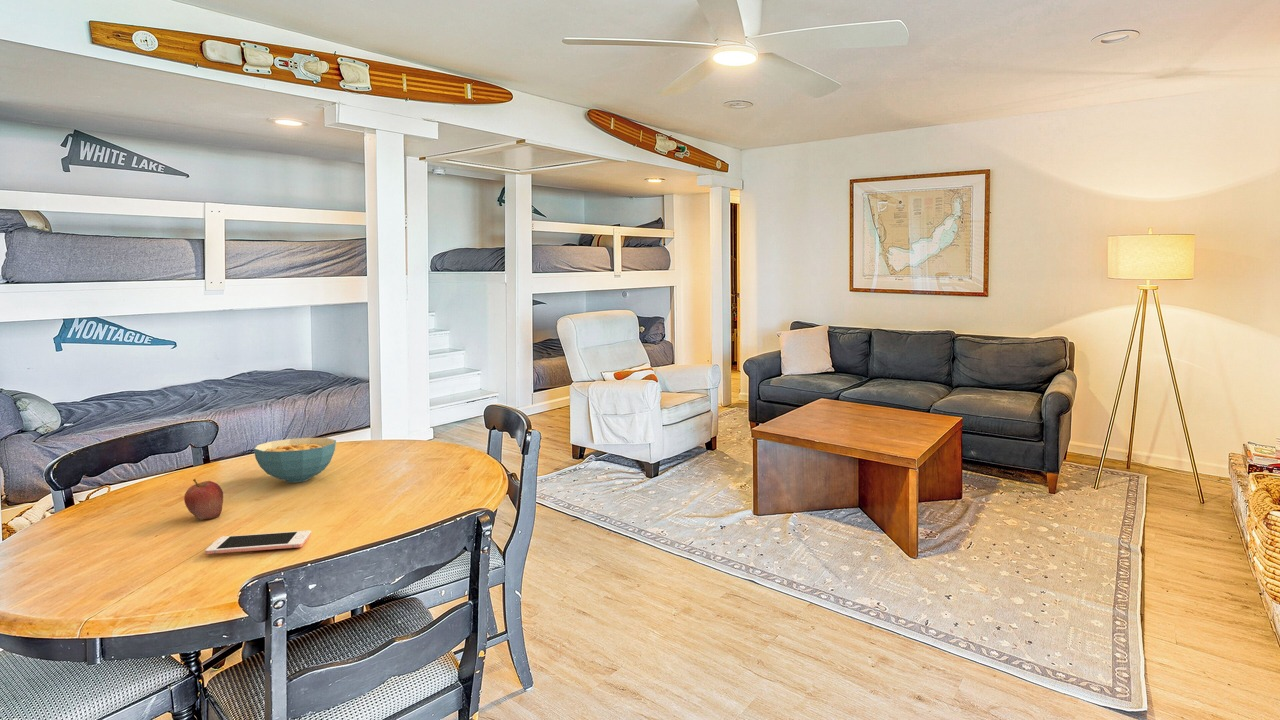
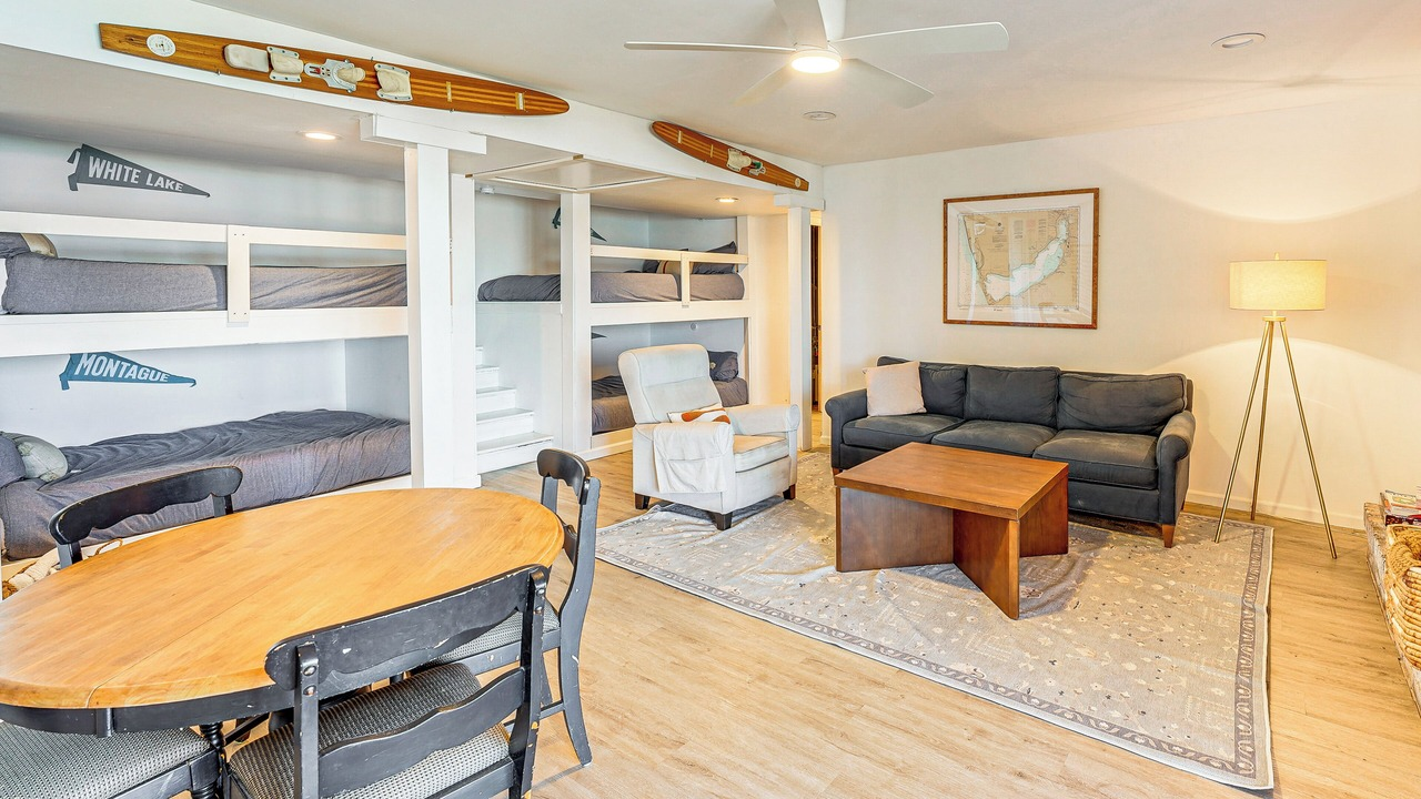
- cereal bowl (296, 462)
- cell phone (260, 542)
- fruit (203, 498)
